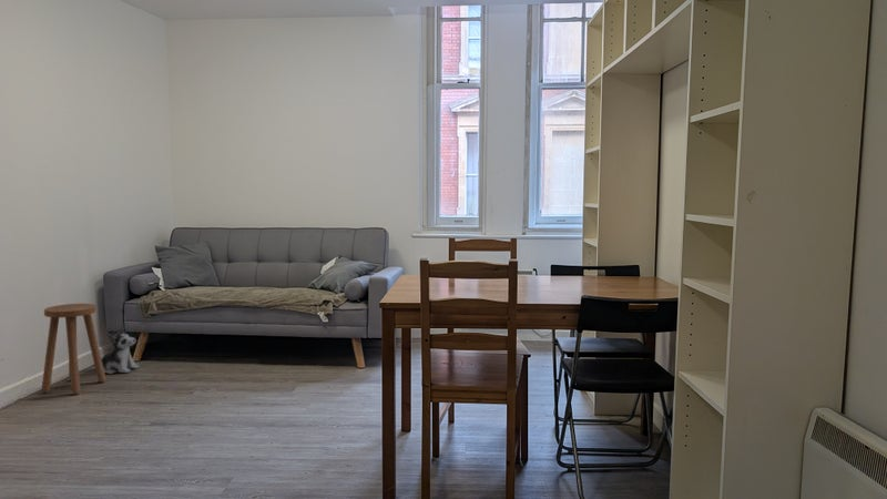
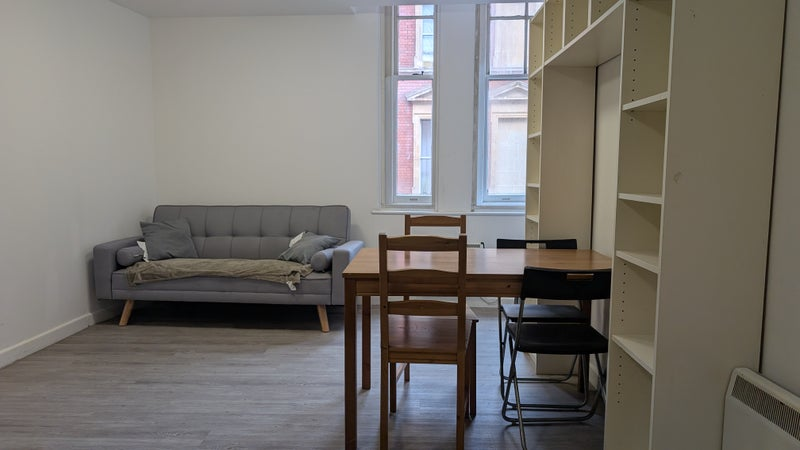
- plush toy (115, 348)
- stool (72, 347)
